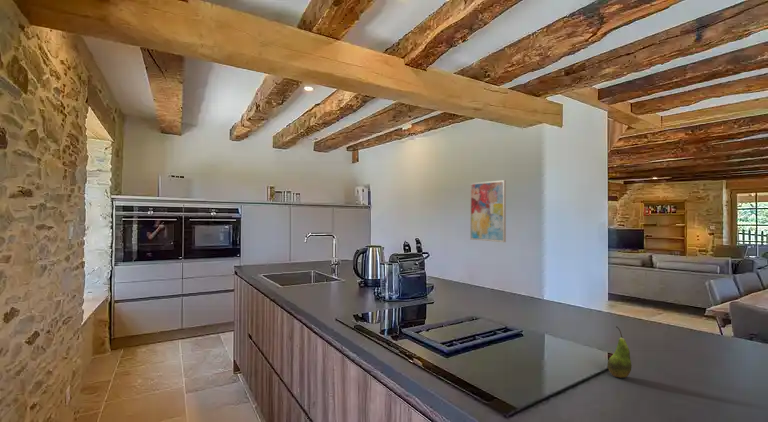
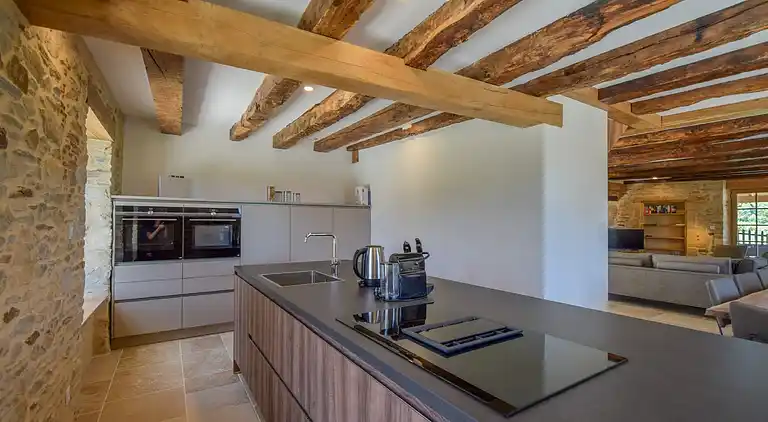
- wall art (487, 211)
- fruit (619, 352)
